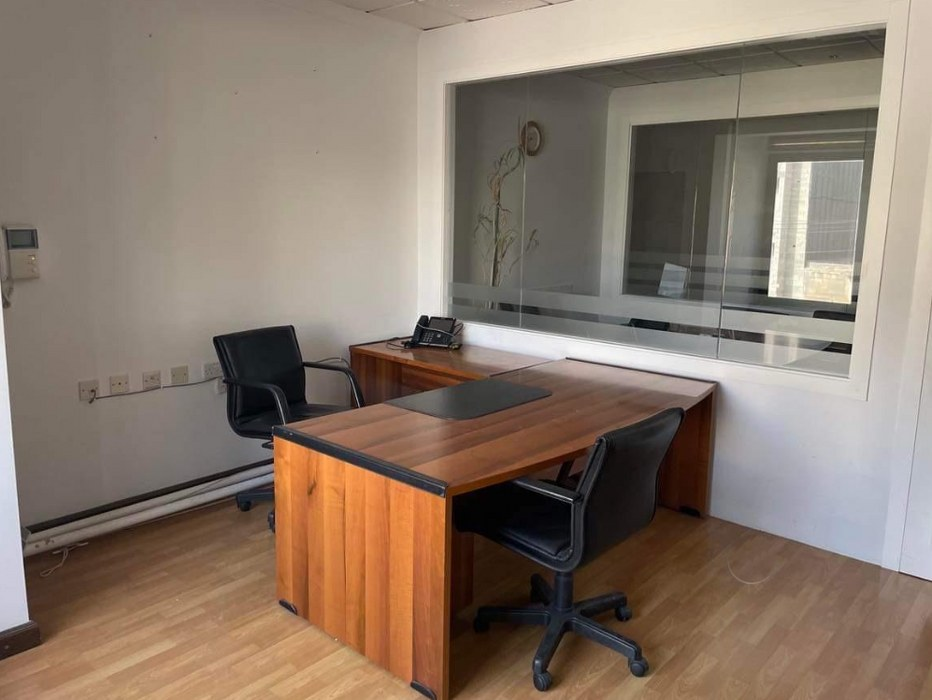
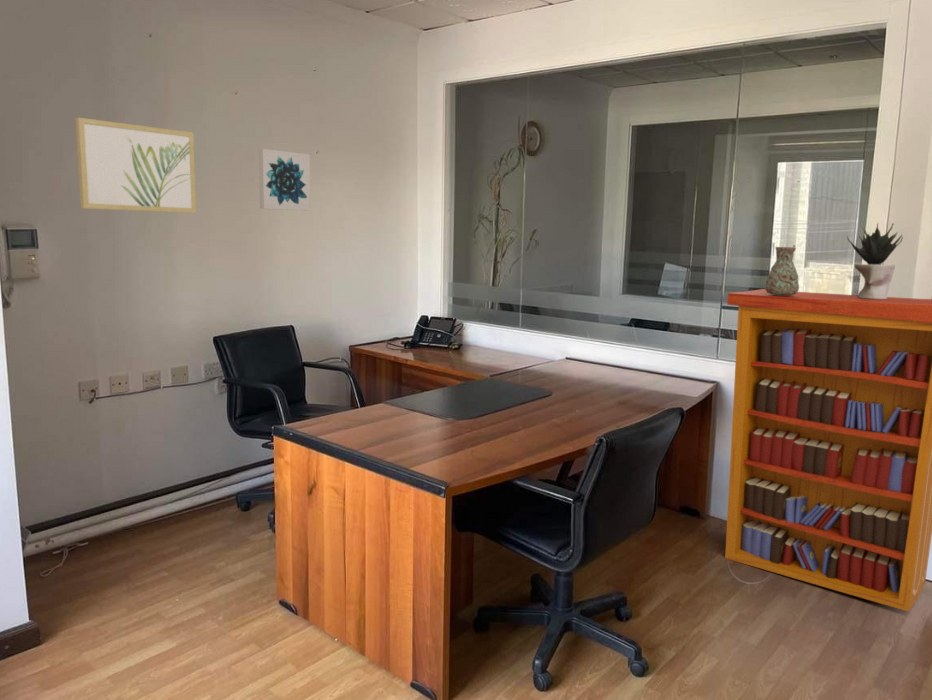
+ bookcase (836, 437)
+ decorative vase (784, 269)
+ wall art (139, 168)
+ wall art (285, 180)
+ potted plant (875, 259)
